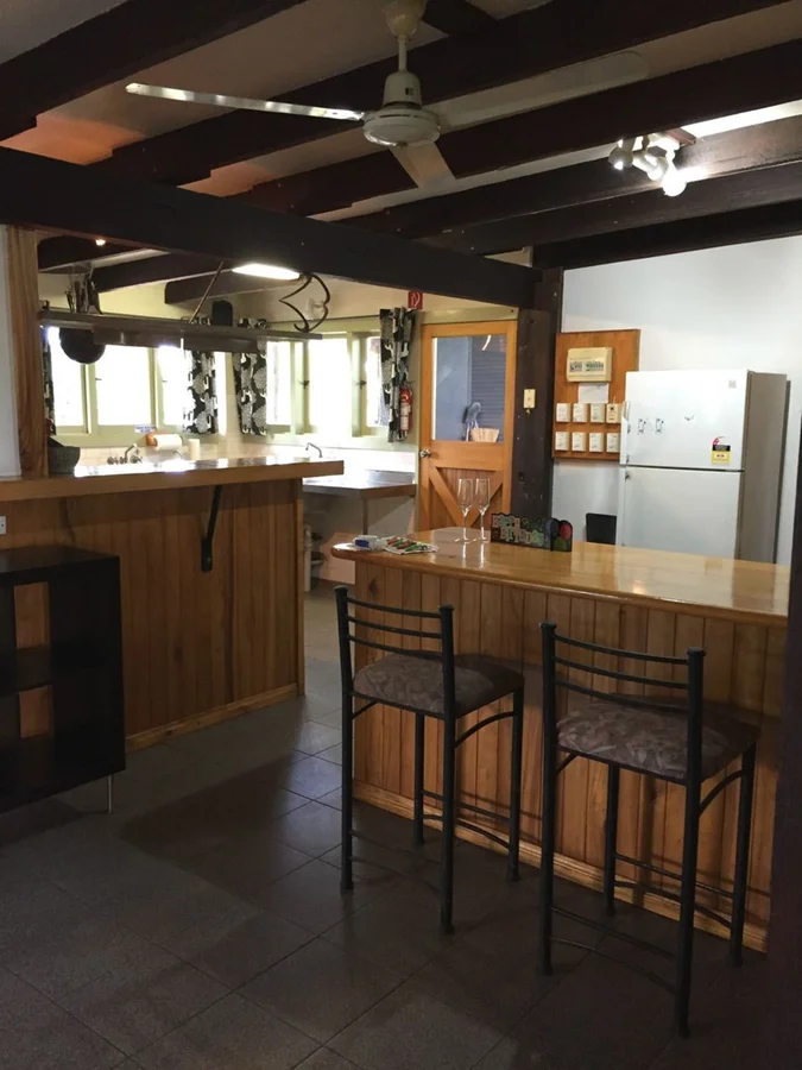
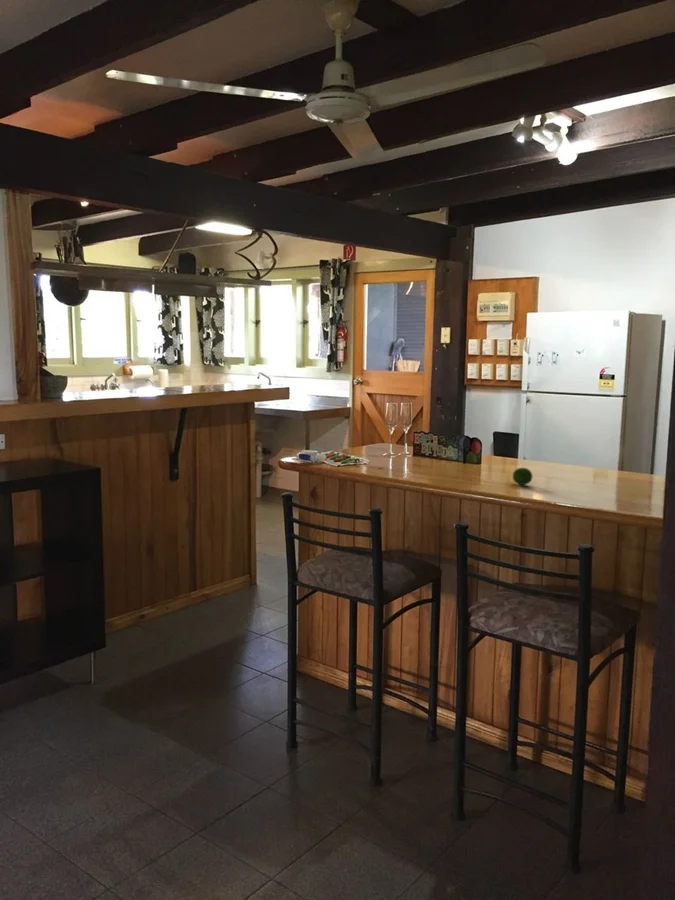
+ fruit (521, 476)
